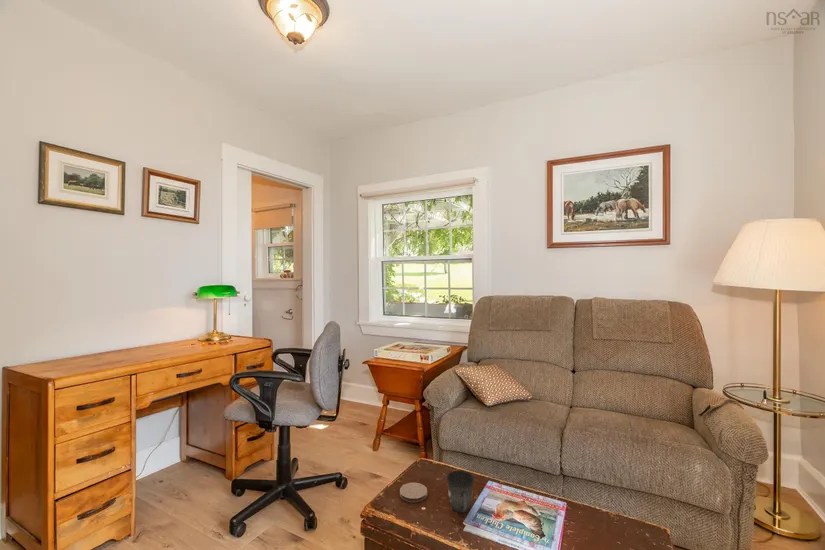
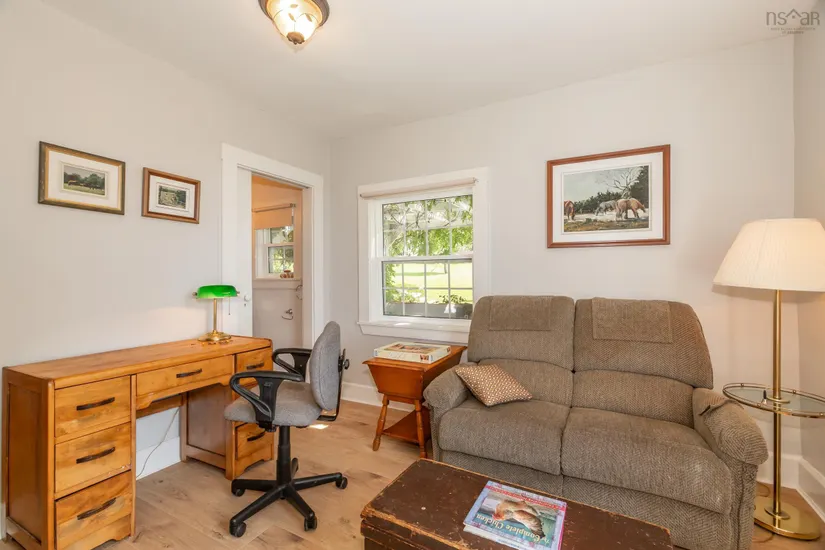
- mug (461, 495)
- coaster (413, 492)
